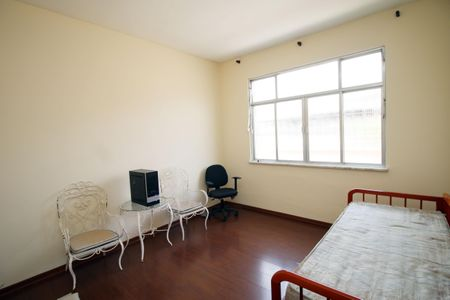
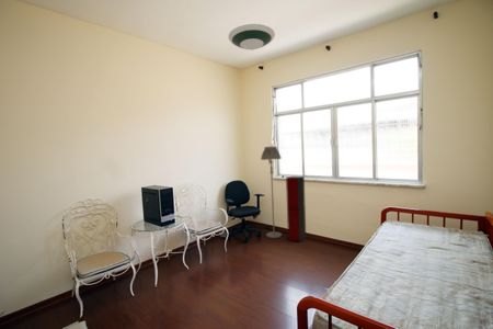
+ locker (296, 207)
+ floor lamp (272, 191)
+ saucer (251, 42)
